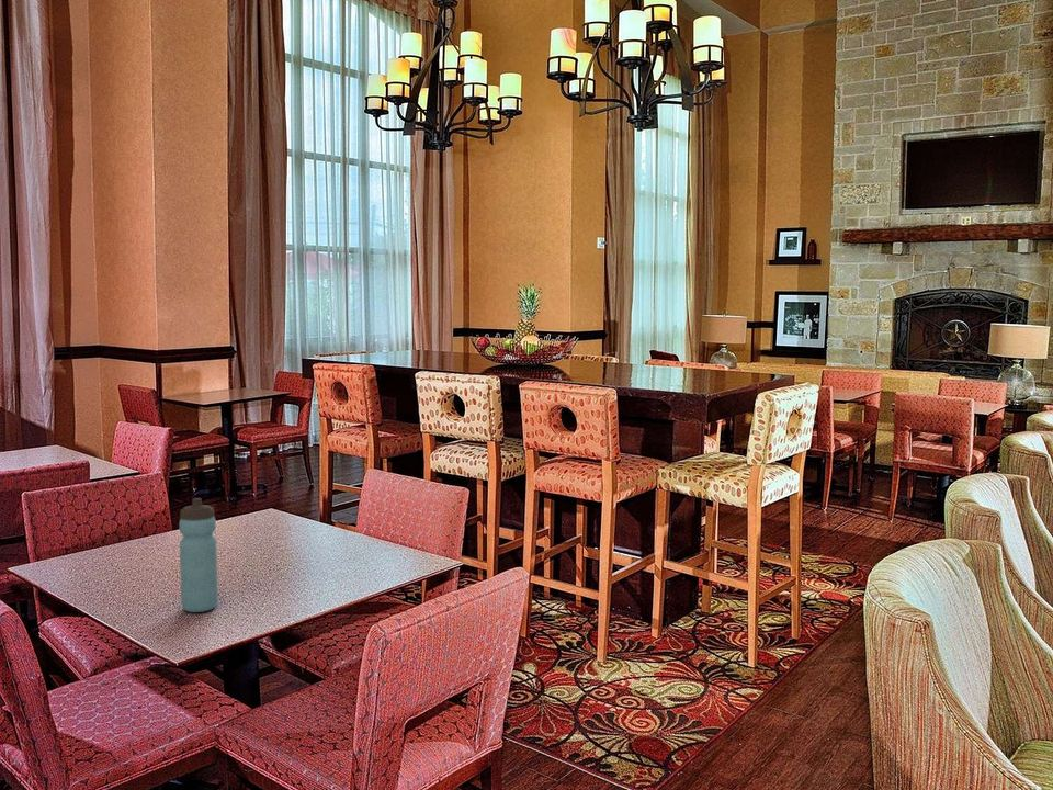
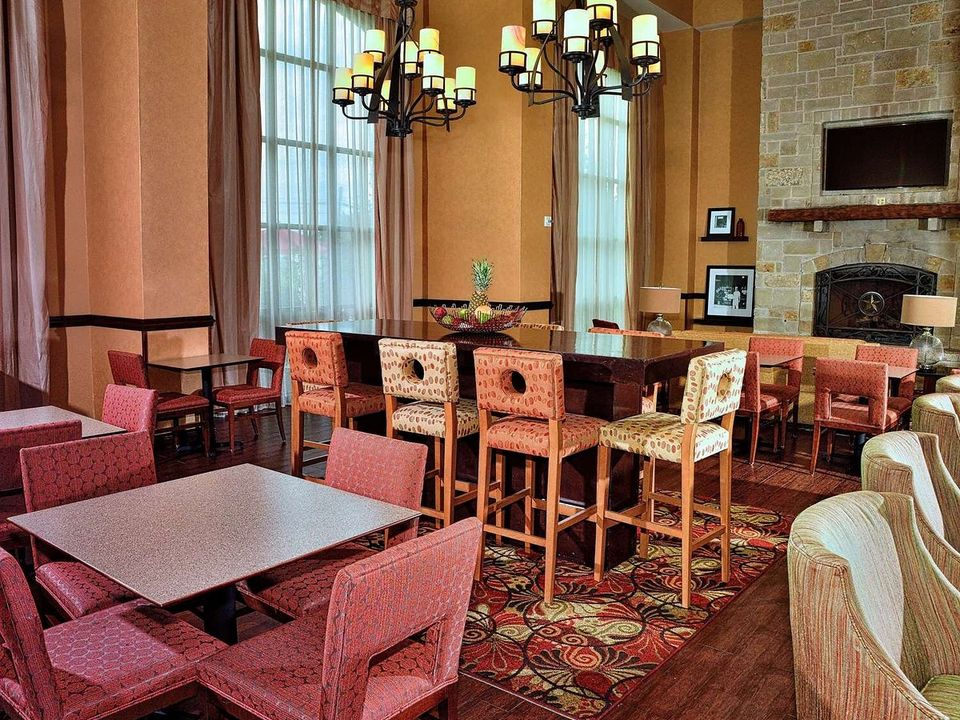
- water bottle (197, 553)
